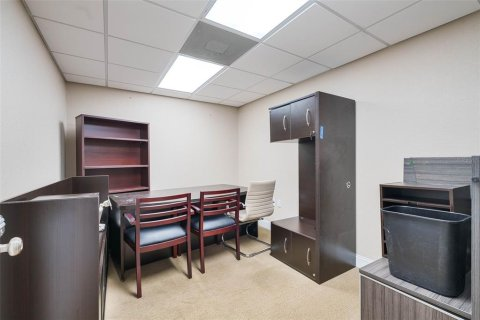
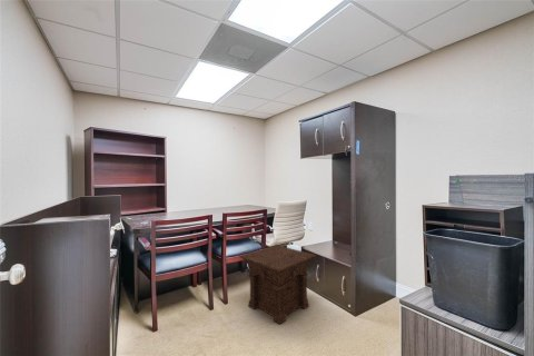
+ side table (278, 280)
